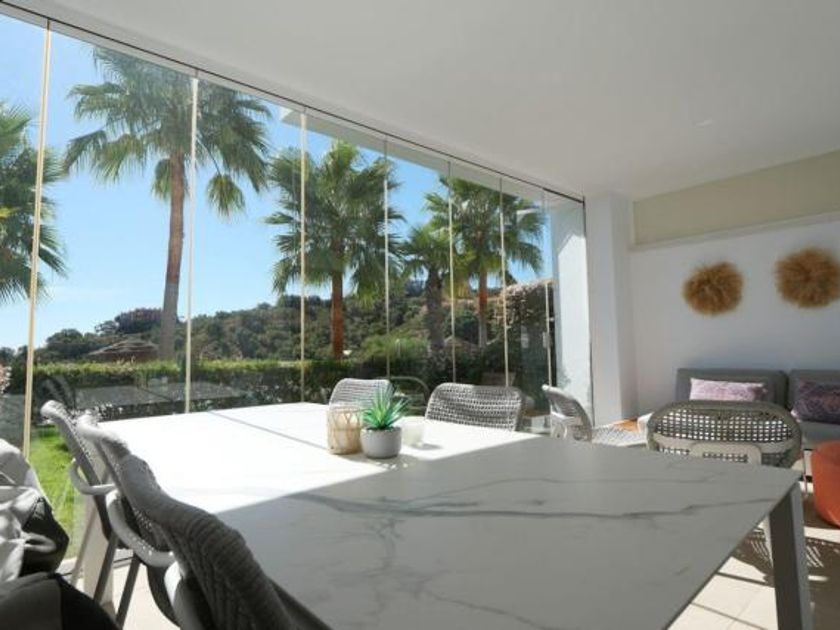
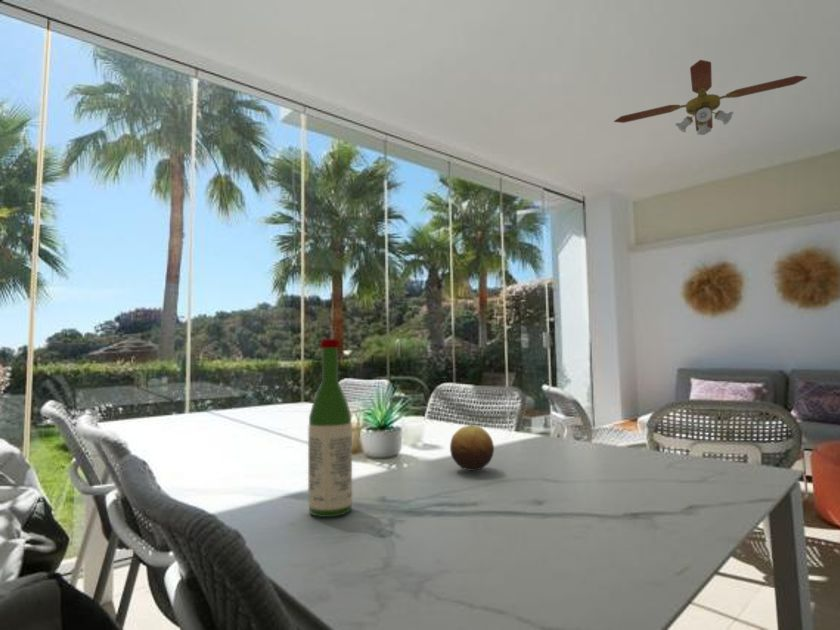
+ ceiling fan (702, 106)
+ fruit (471, 447)
+ wine bottle (330, 424)
